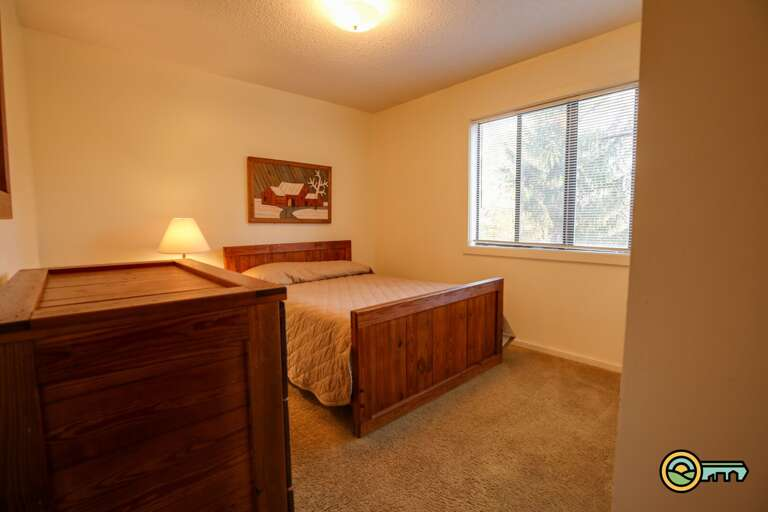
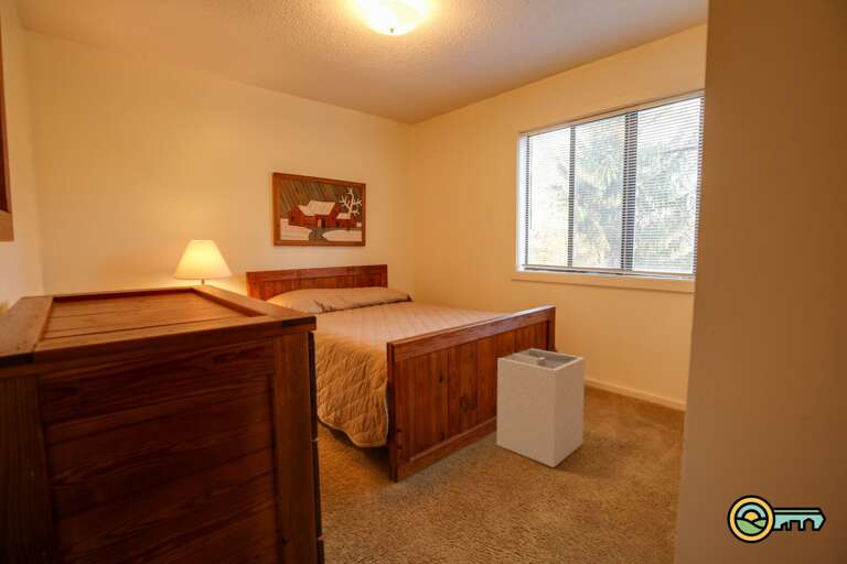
+ laundry hamper (540, 401)
